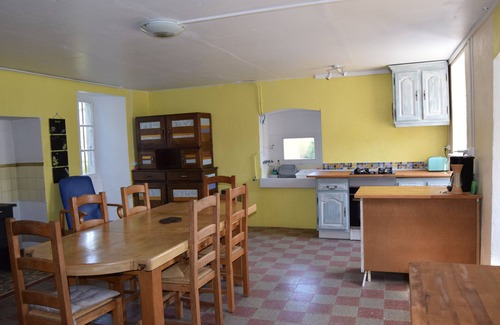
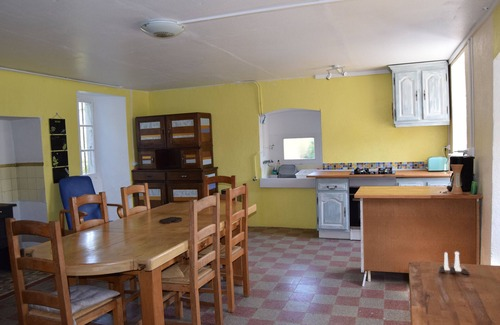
+ salt and pepper shaker set (455, 261)
